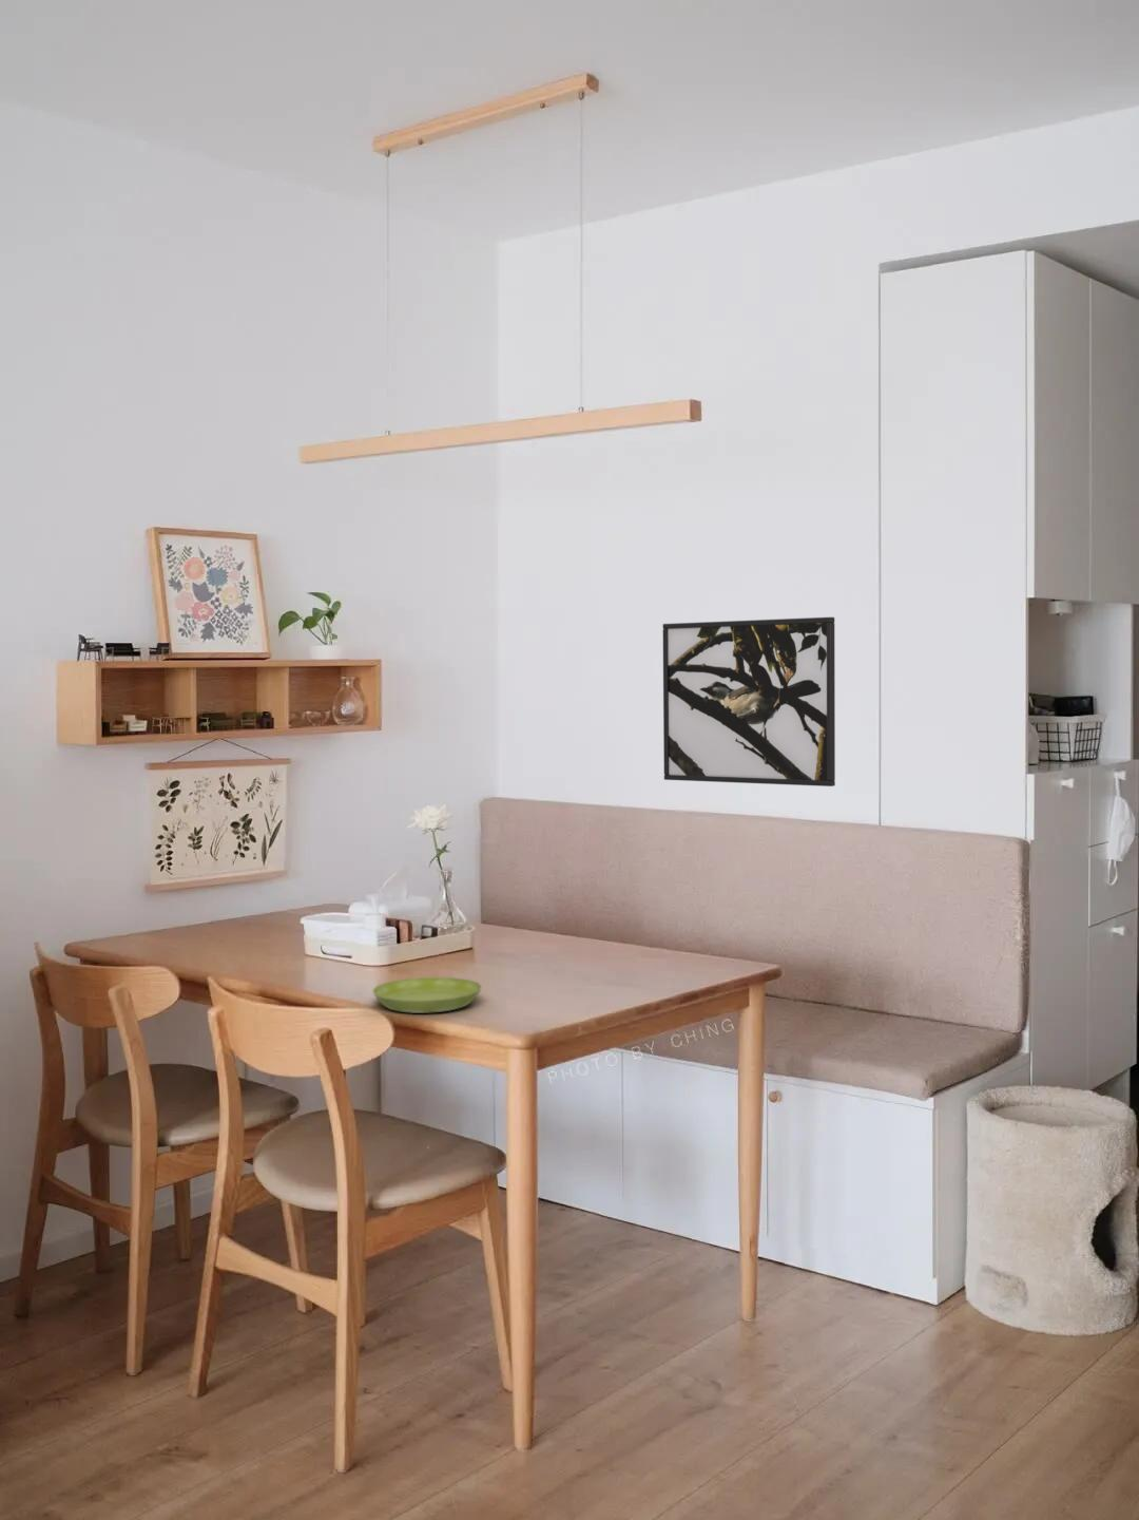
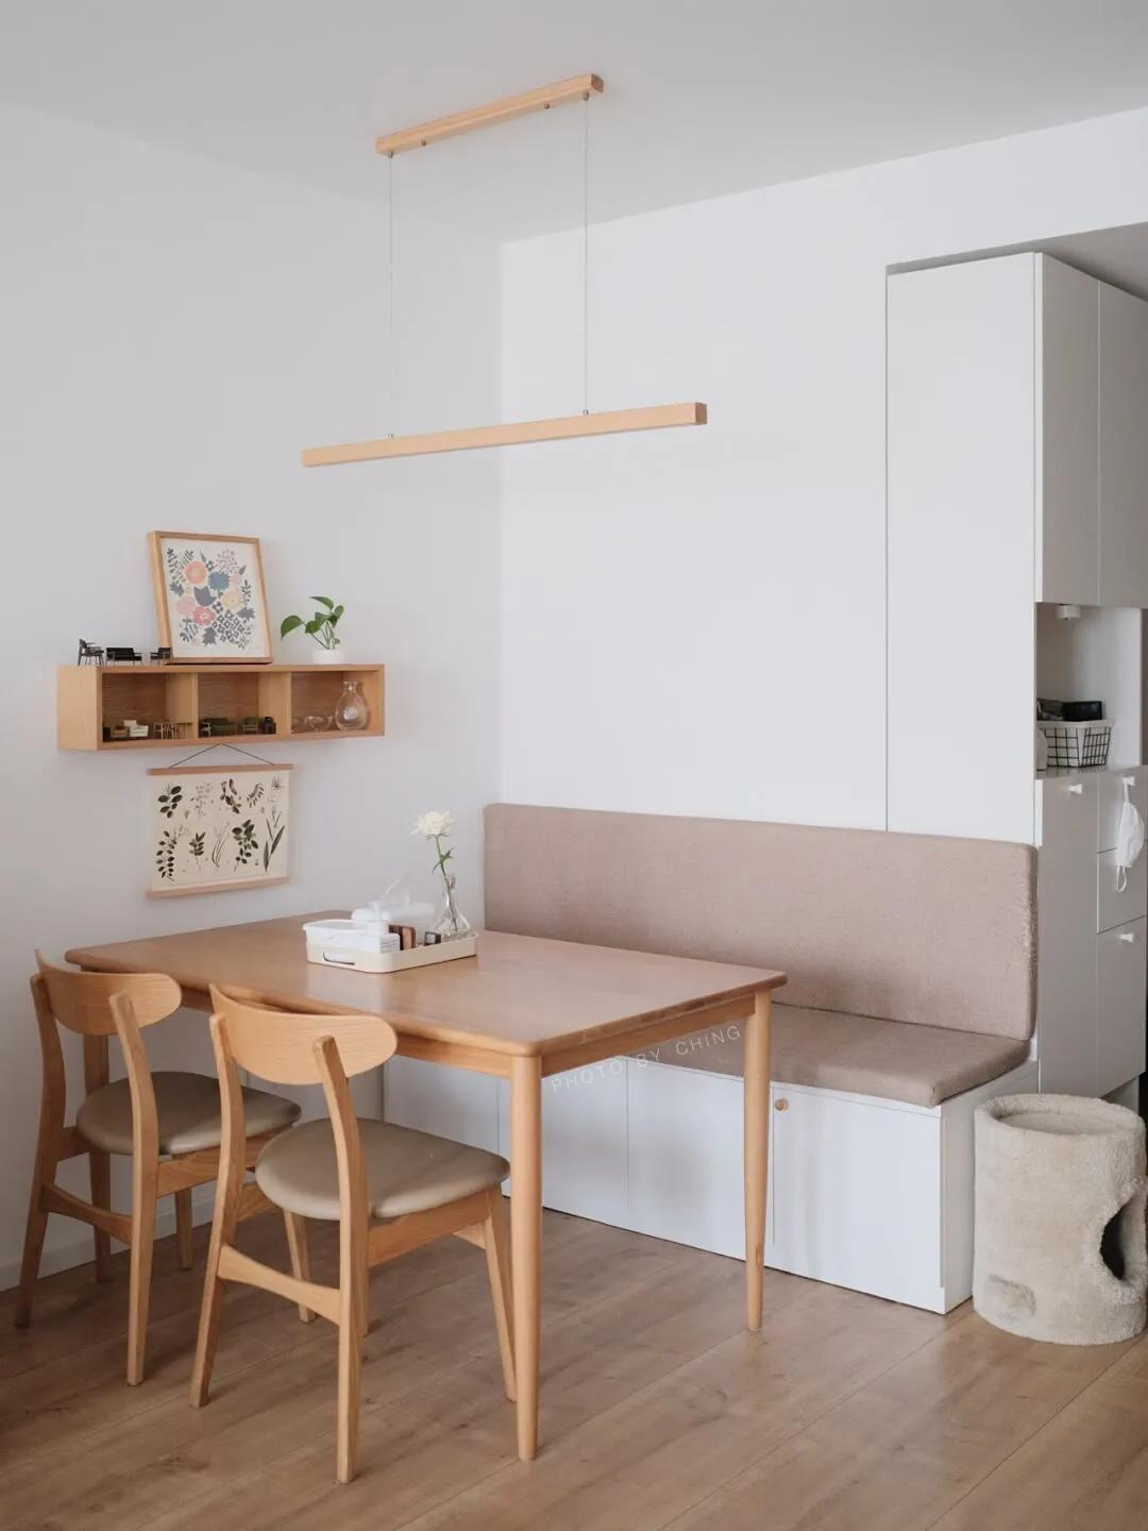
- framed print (745, 701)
- saucer (427, 996)
